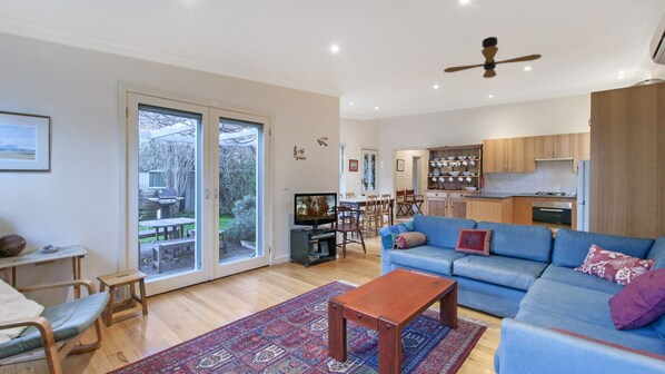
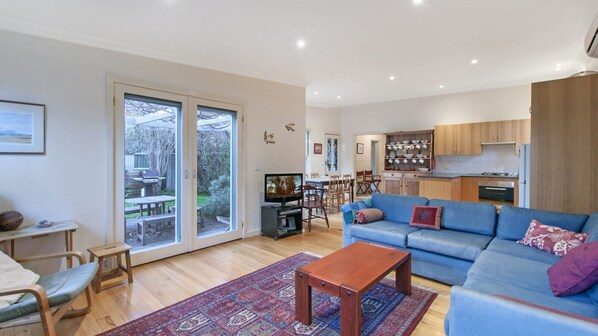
- ceiling fan (489, 53)
